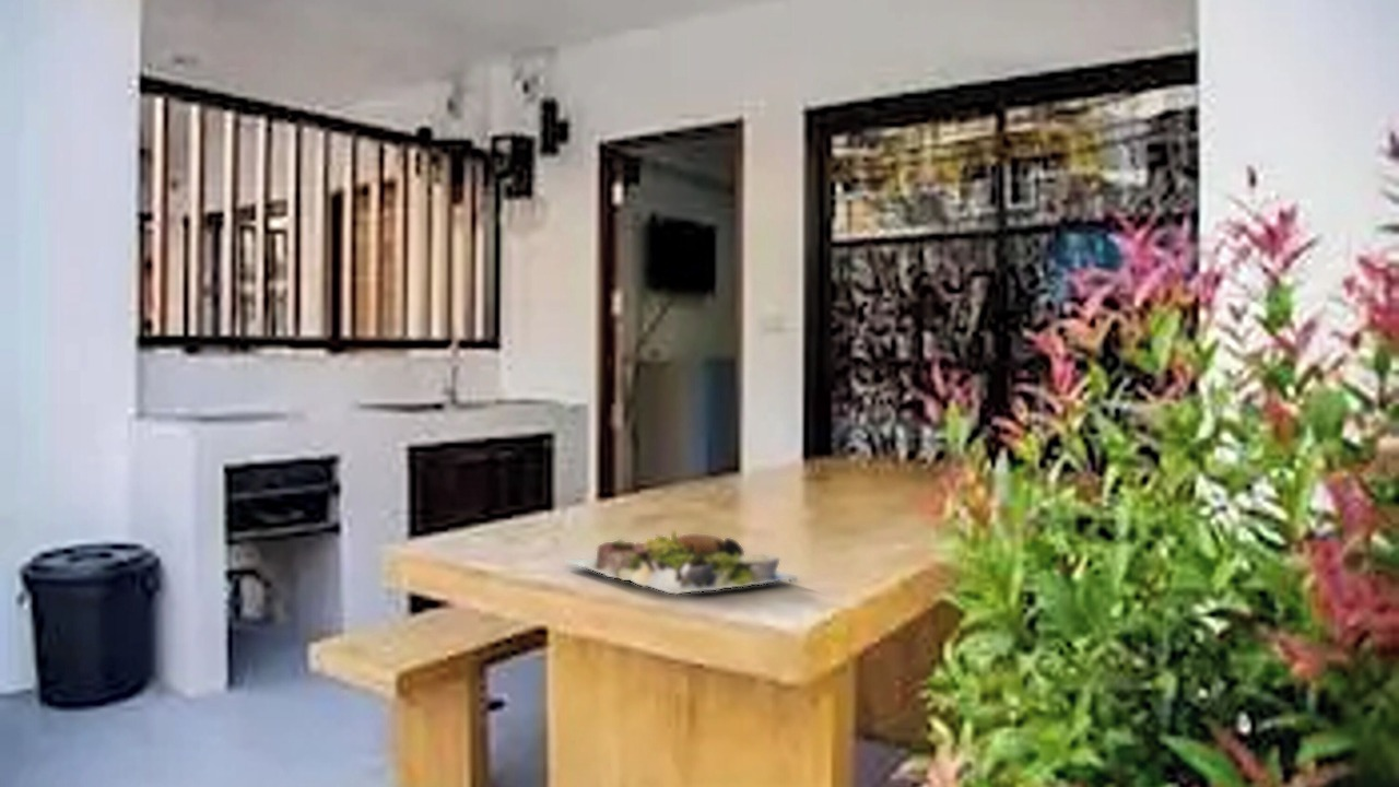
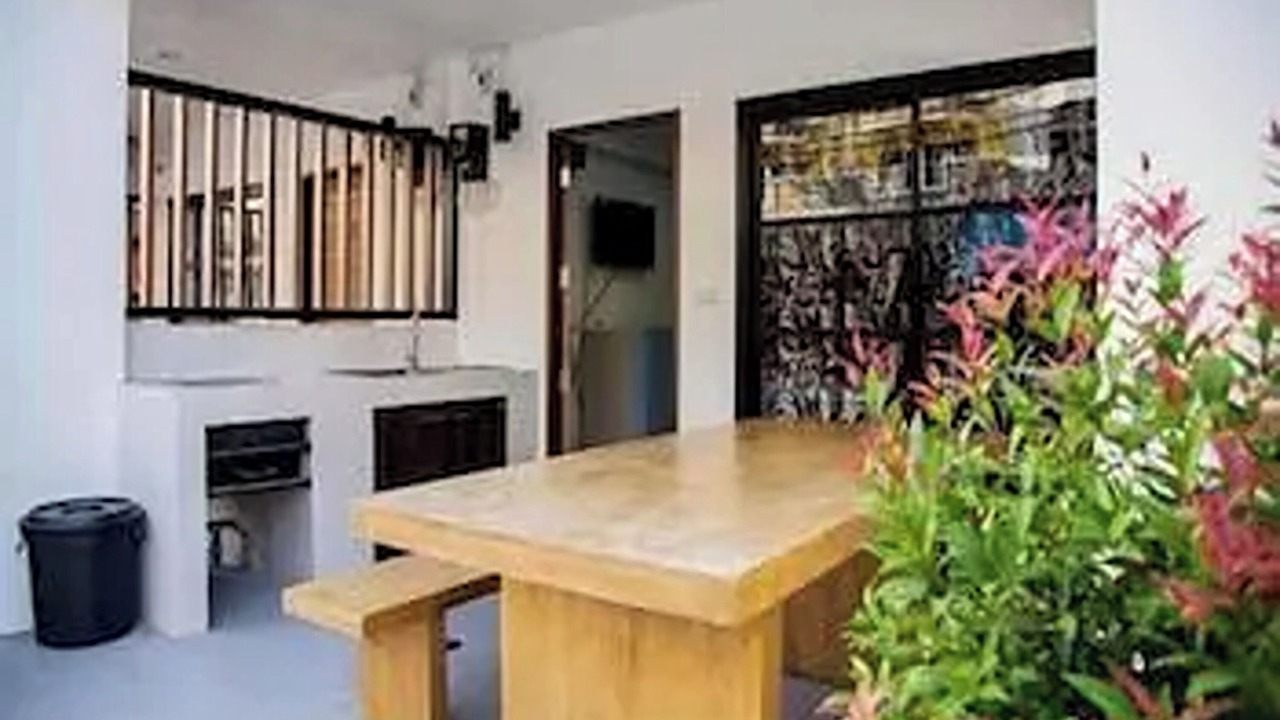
- food platter (678, 551)
